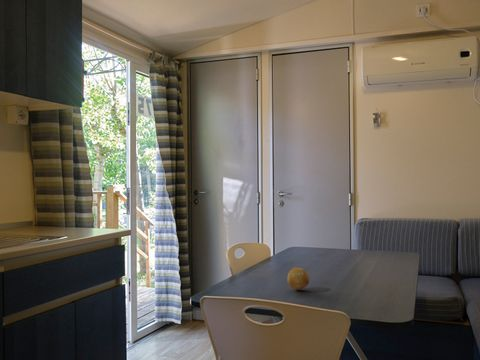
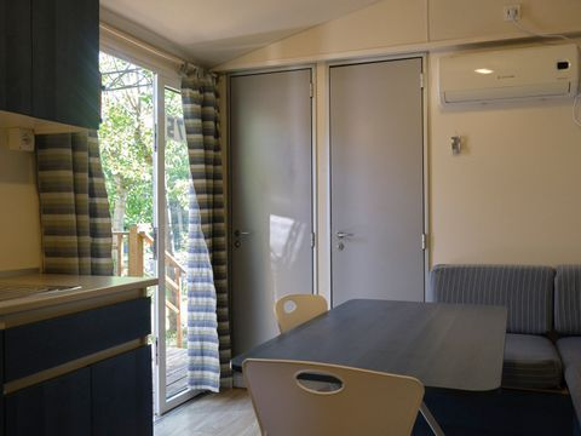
- fruit (298, 278)
